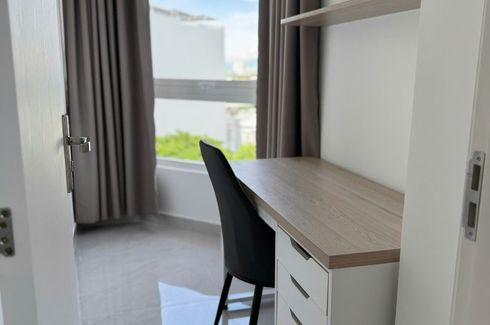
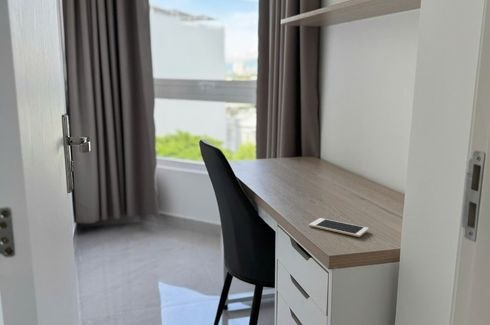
+ cell phone (338, 227)
